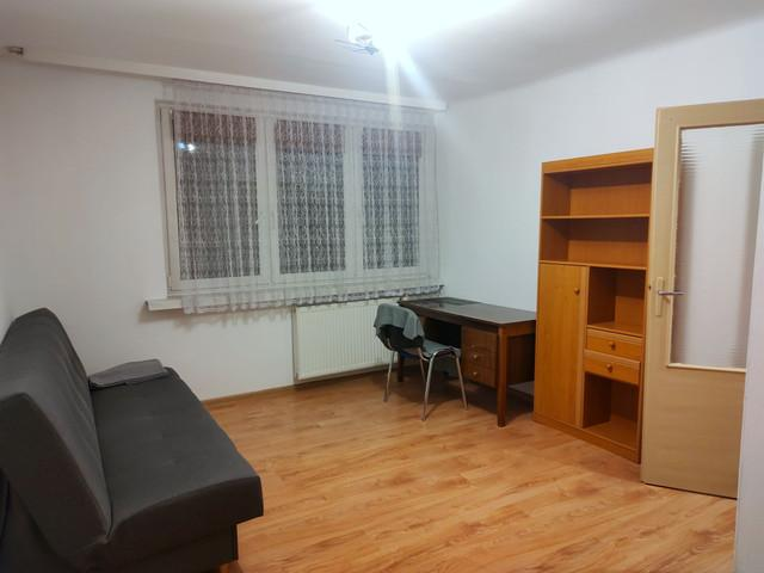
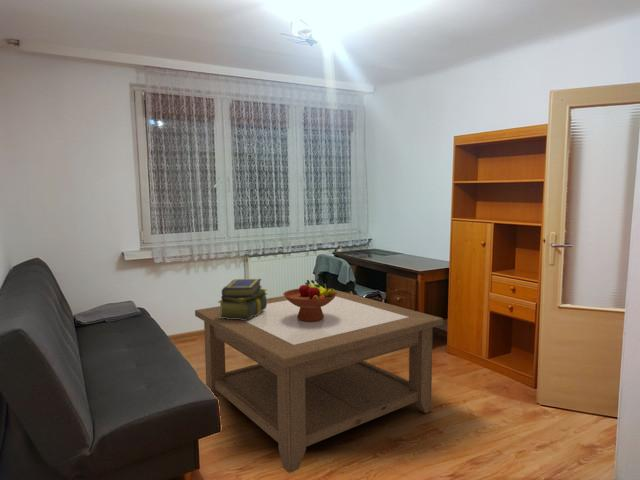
+ coffee table (314, 358)
+ fruit bowl (310, 300)
+ stack of books (243, 298)
